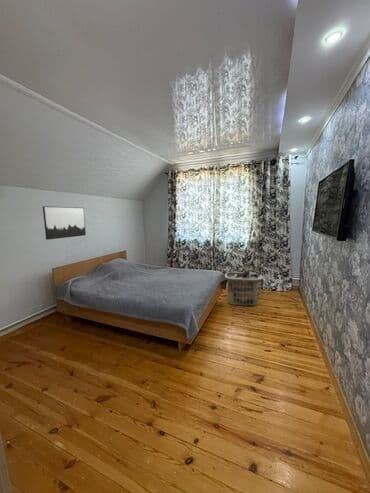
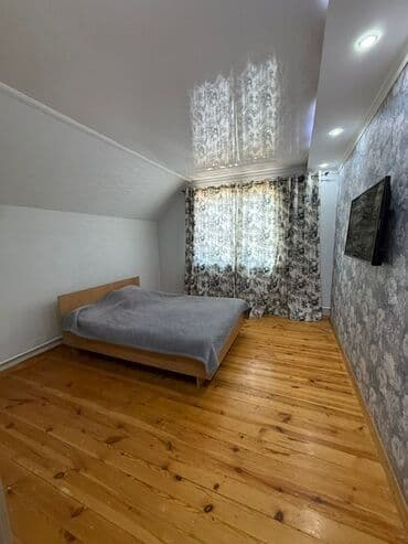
- clothes hamper (242, 286)
- wall art (66, 222)
